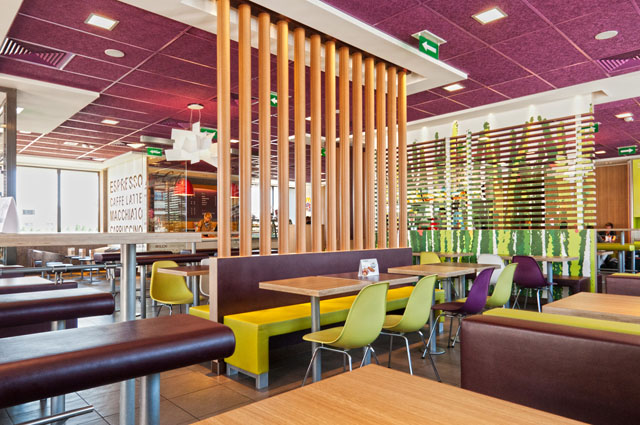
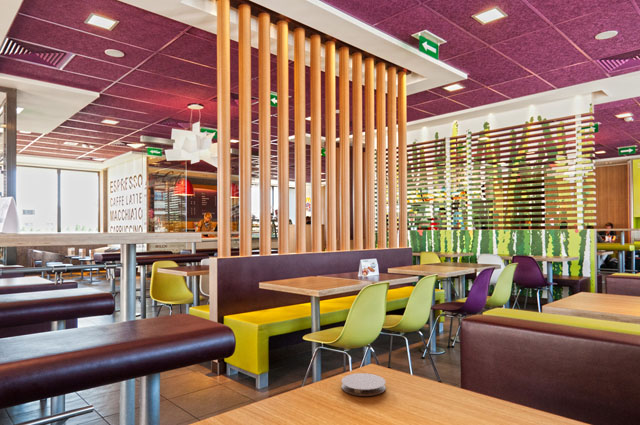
+ coaster (363, 384)
